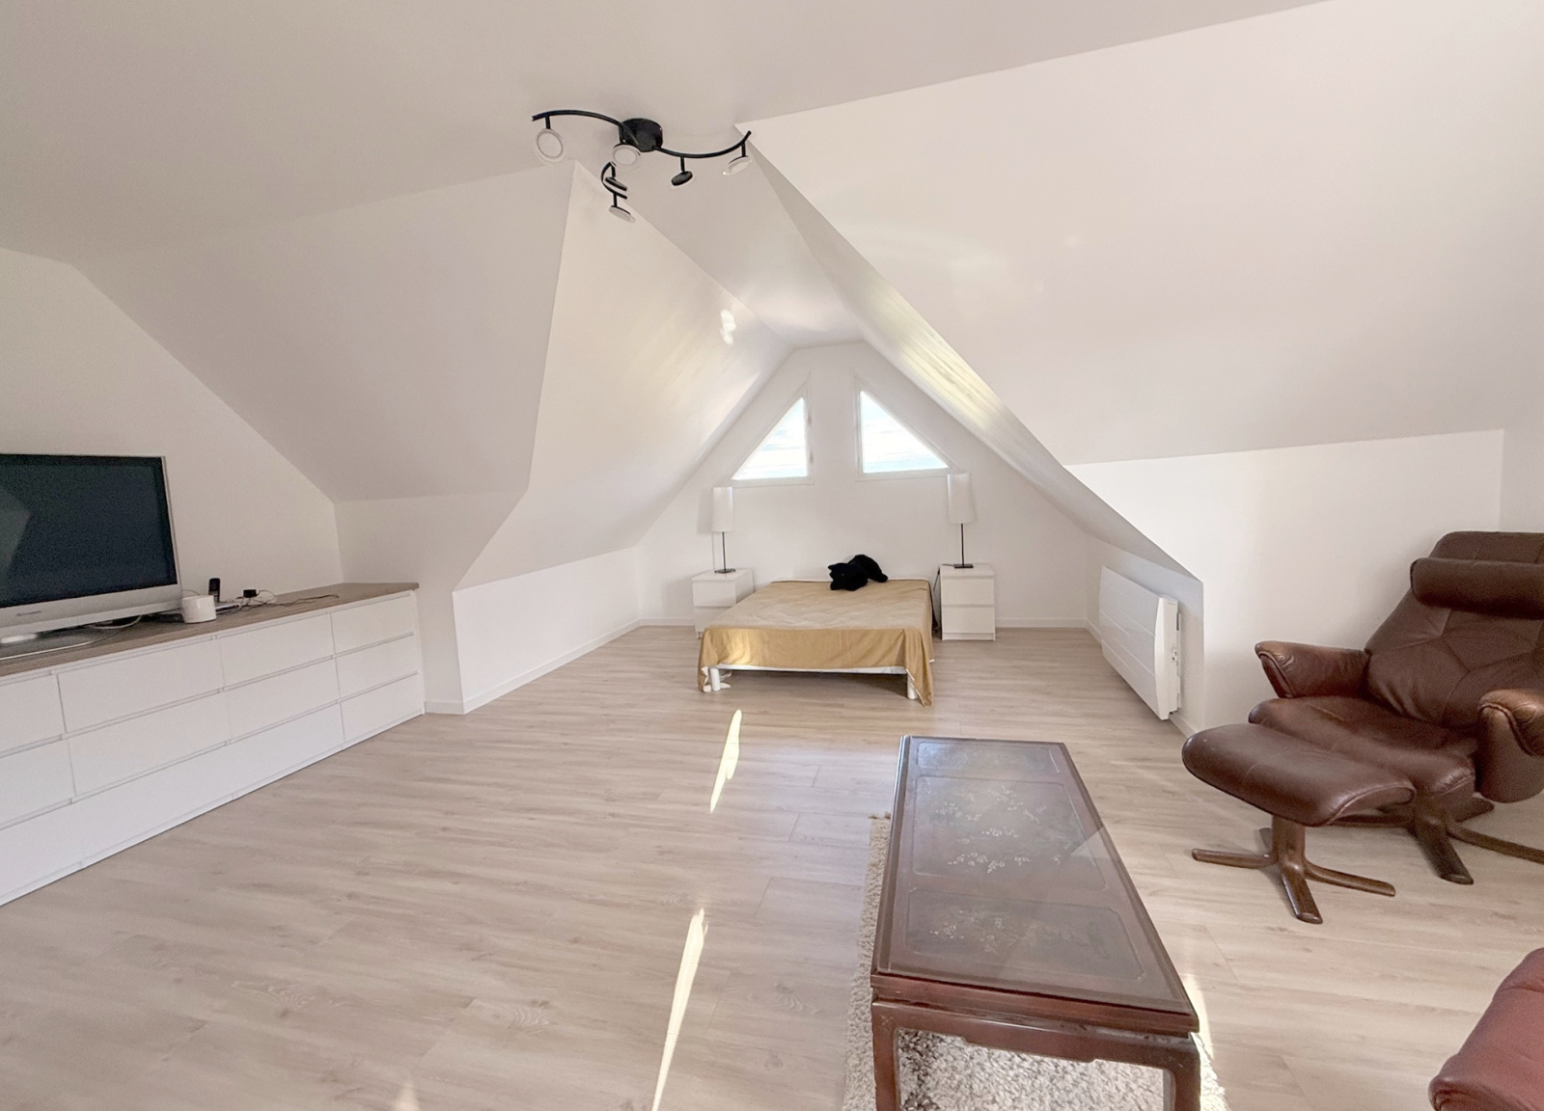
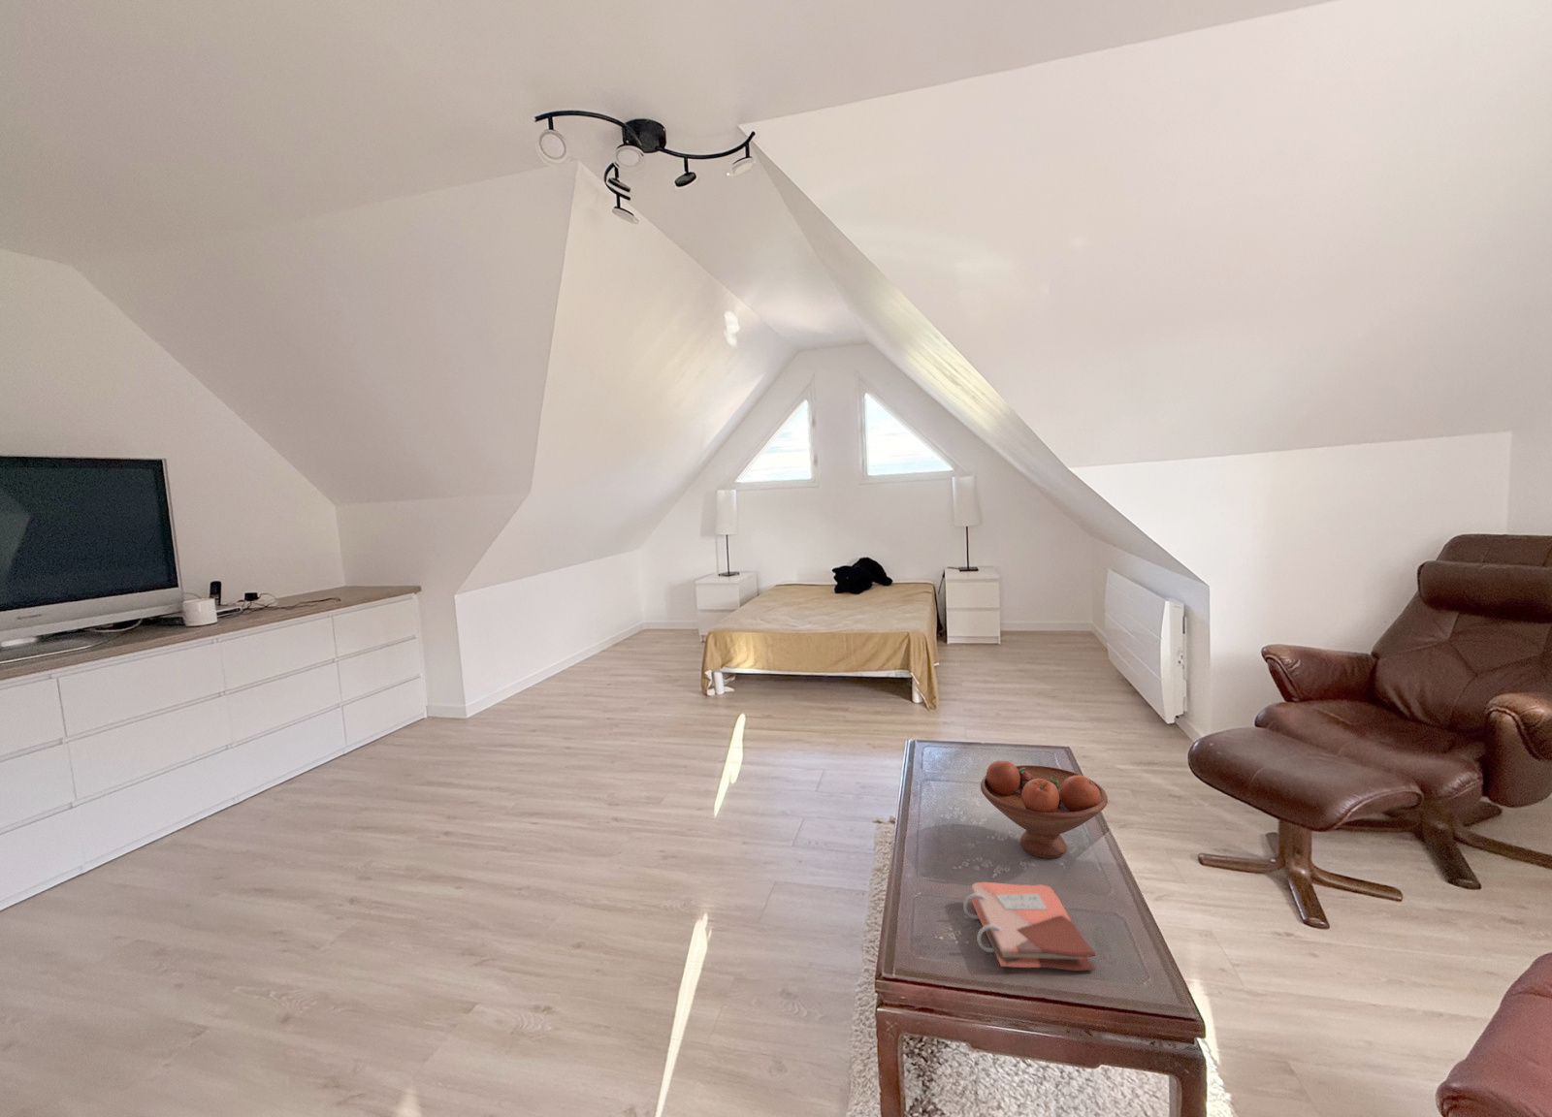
+ phonebook (1028, 921)
+ fruit bowl (1042, 806)
